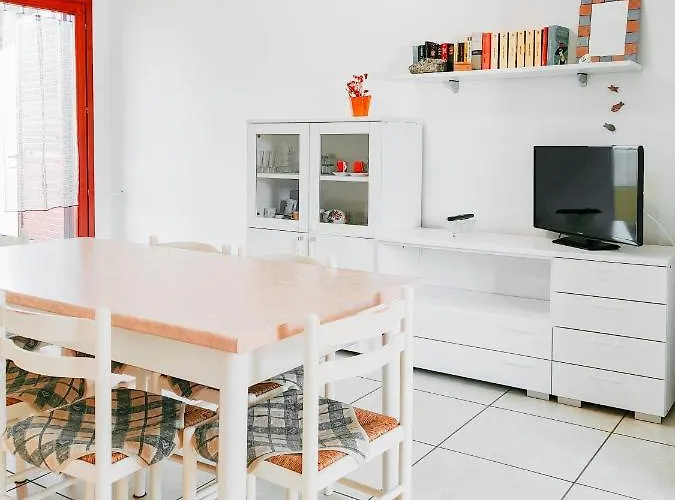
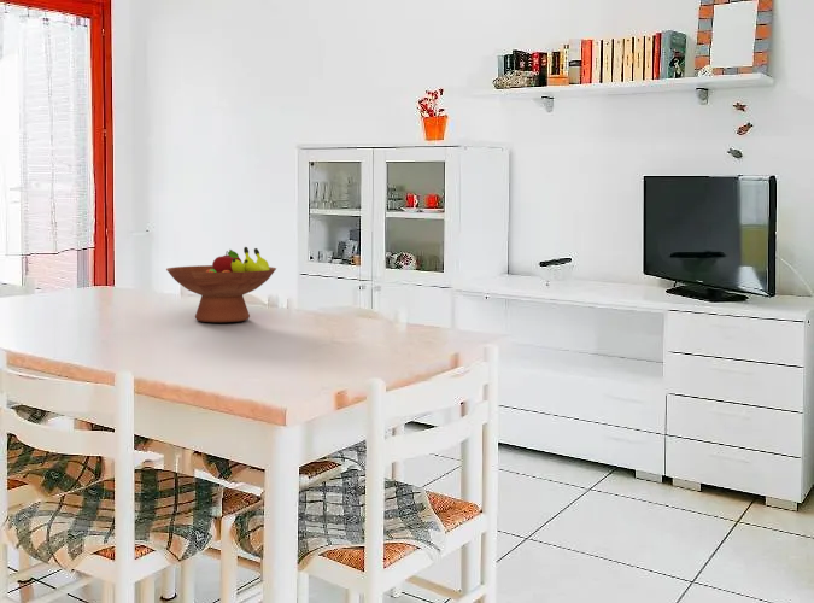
+ fruit bowl (222, 283)
